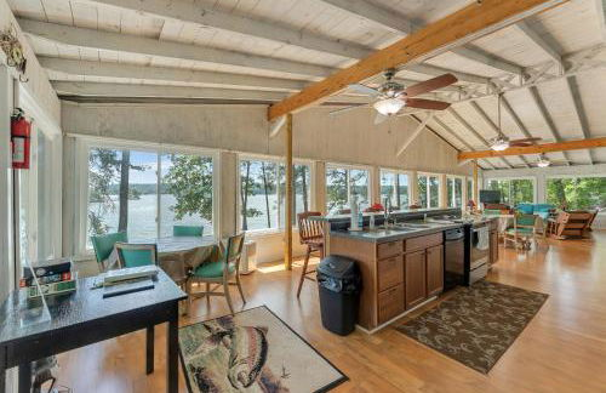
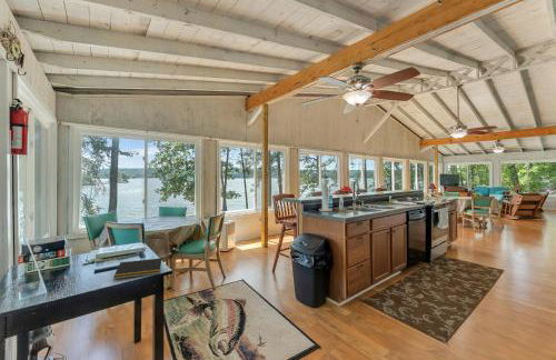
+ notepad (139, 268)
